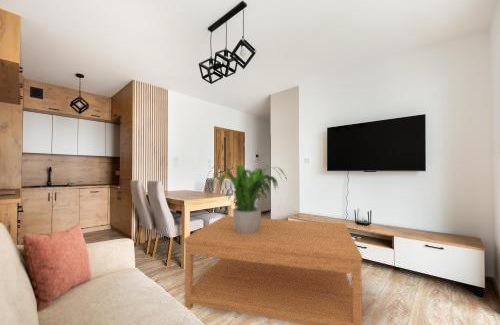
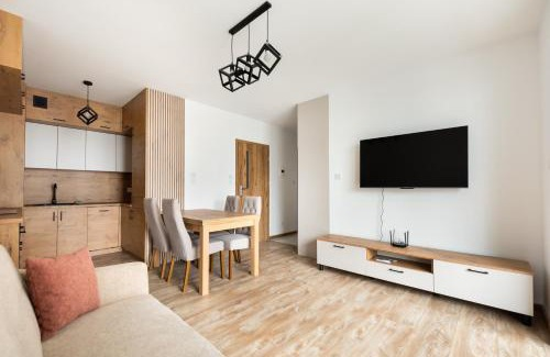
- coffee table (273, 261)
- potted plant (247, 197)
